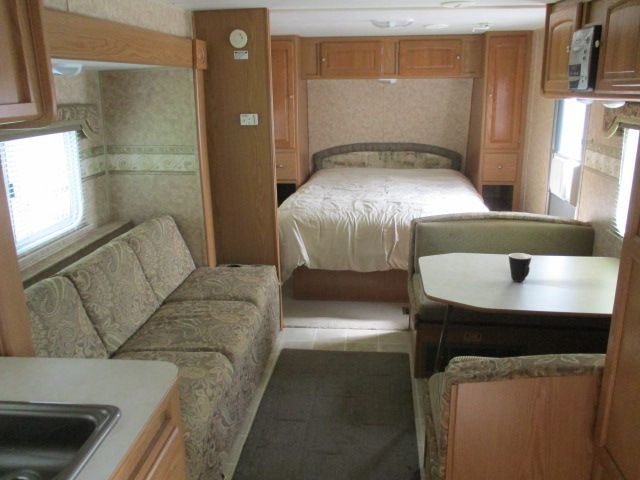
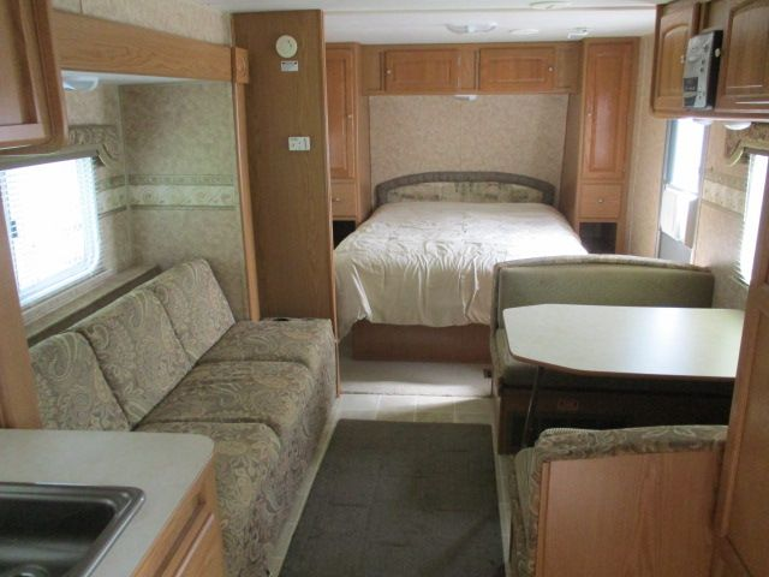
- mug (520, 269)
